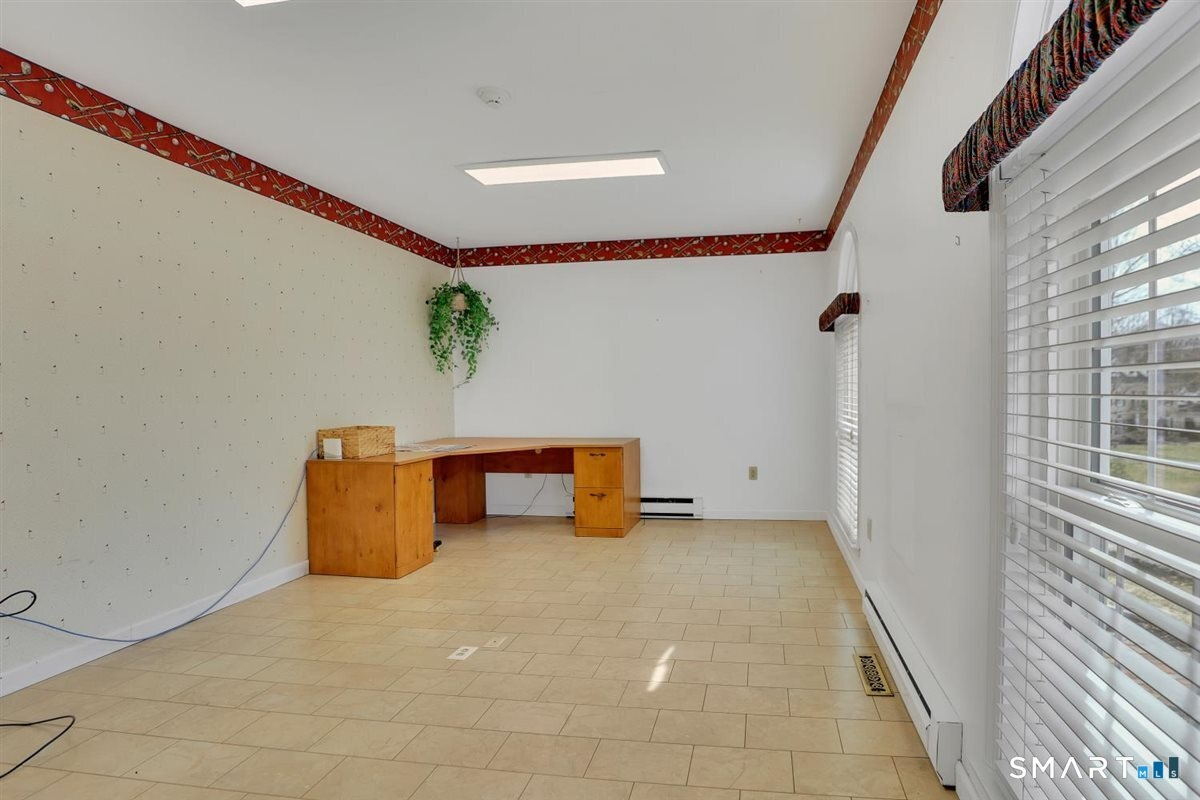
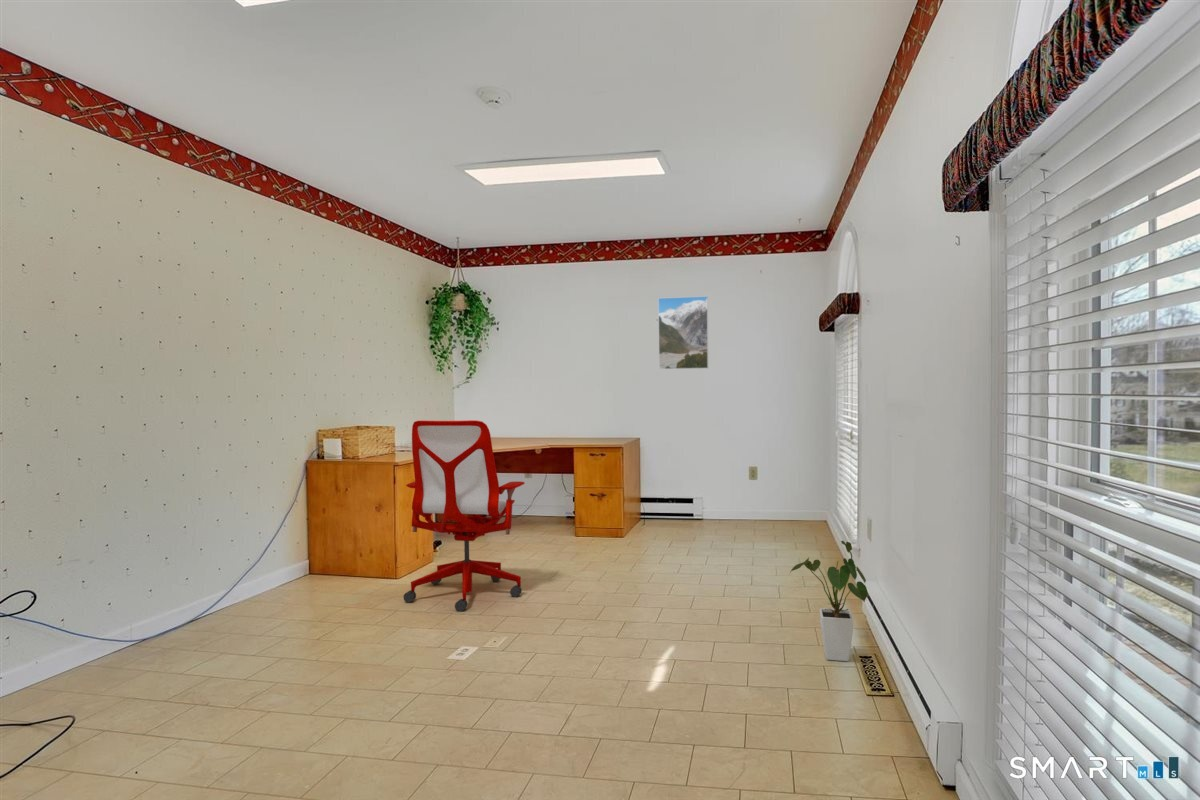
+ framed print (683, 333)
+ house plant (828, 603)
+ office chair (466, 506)
